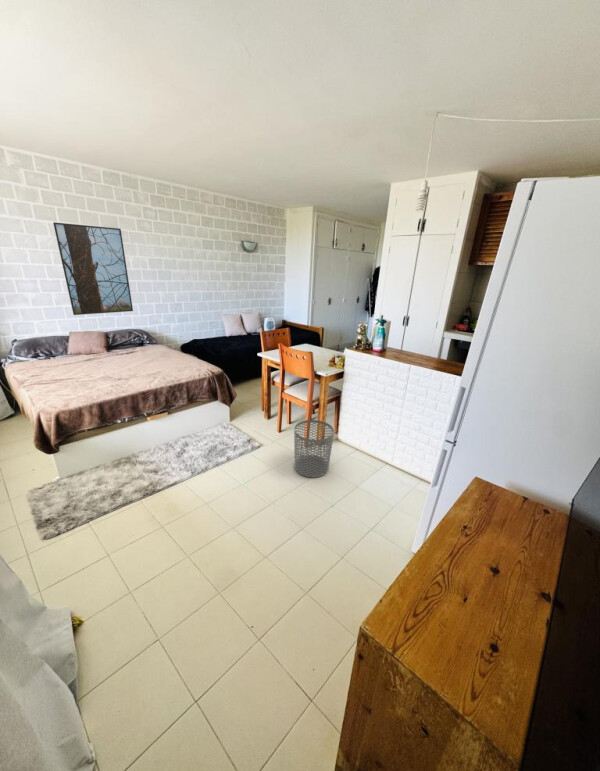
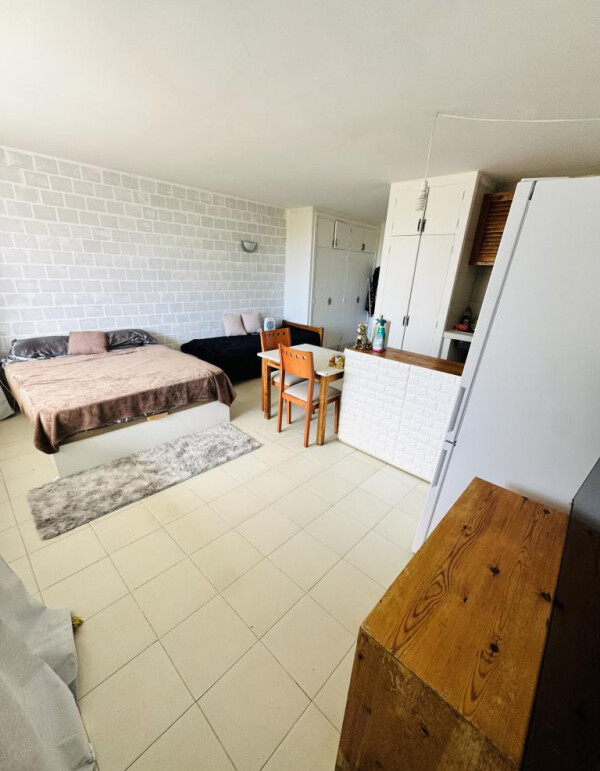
- waste bin (312, 448)
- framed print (97, 271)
